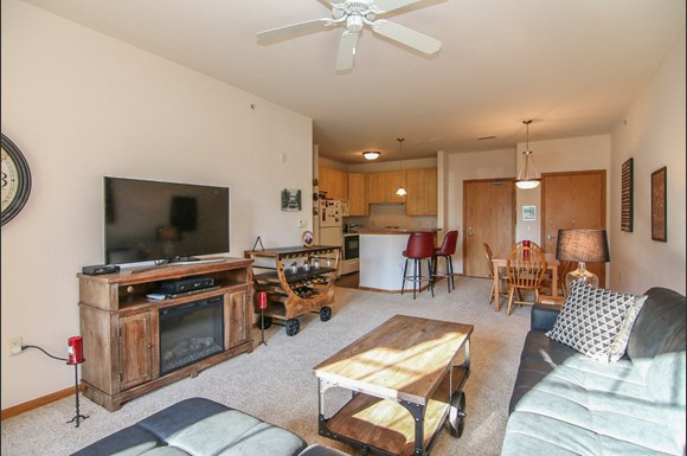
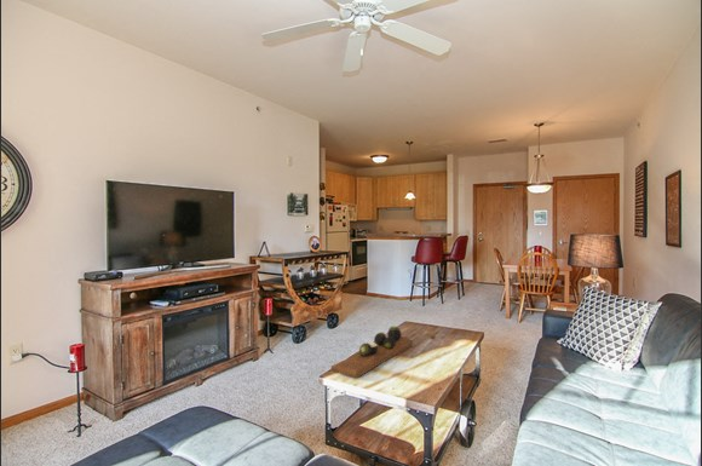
+ decorative tray (375, 344)
